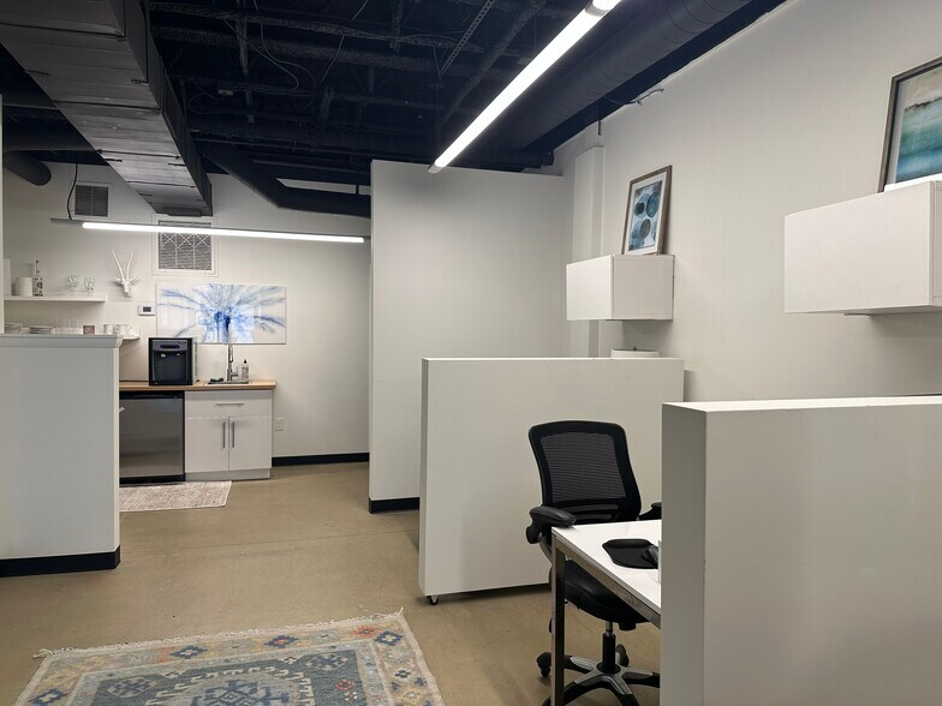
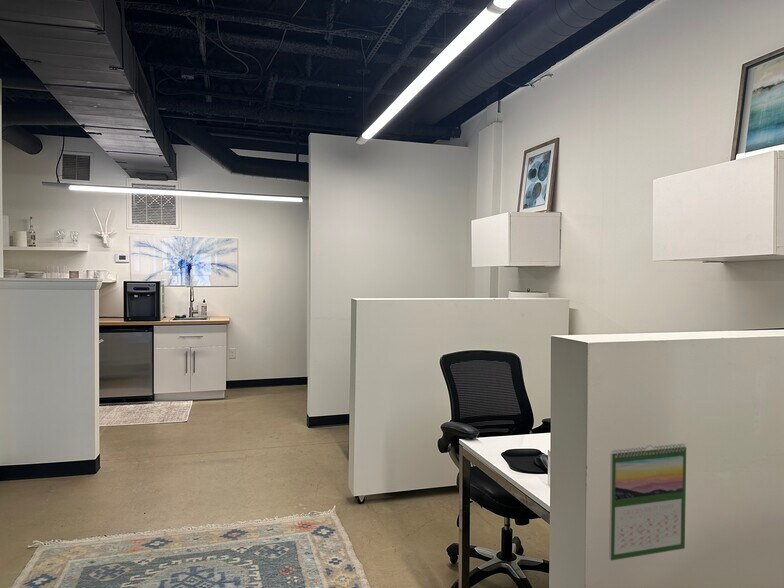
+ calendar (648, 499)
